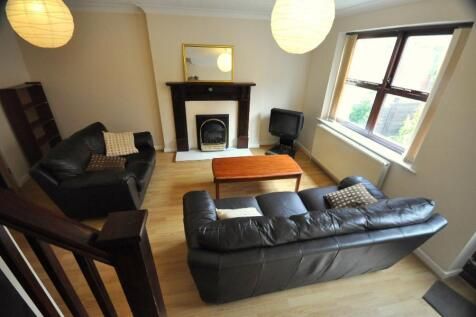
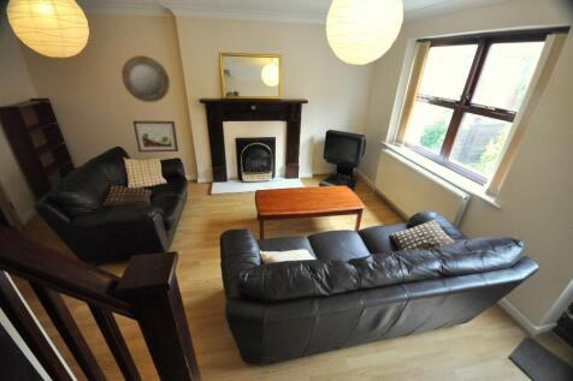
+ home mirror (146, 79)
+ wall art (156, 136)
